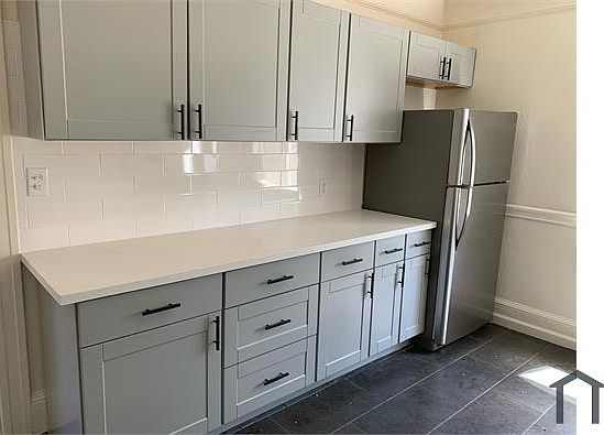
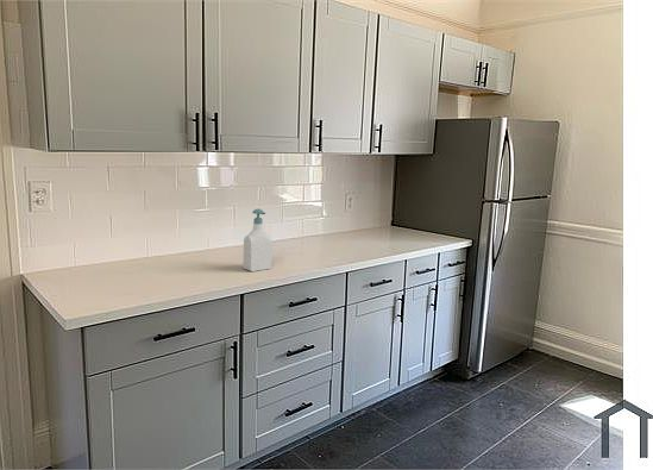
+ soap bottle (258, 239)
